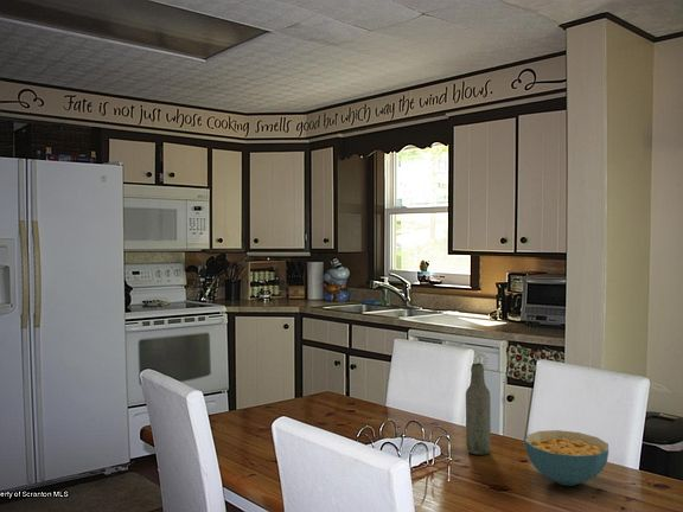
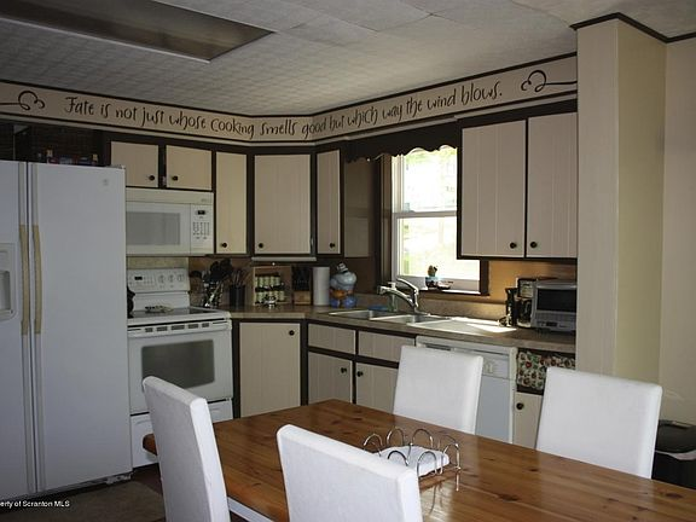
- bottle (478, 408)
- cereal bowl (566, 461)
